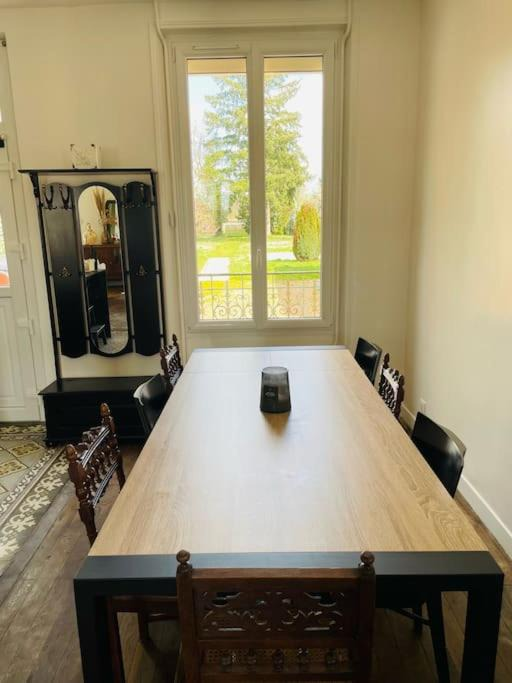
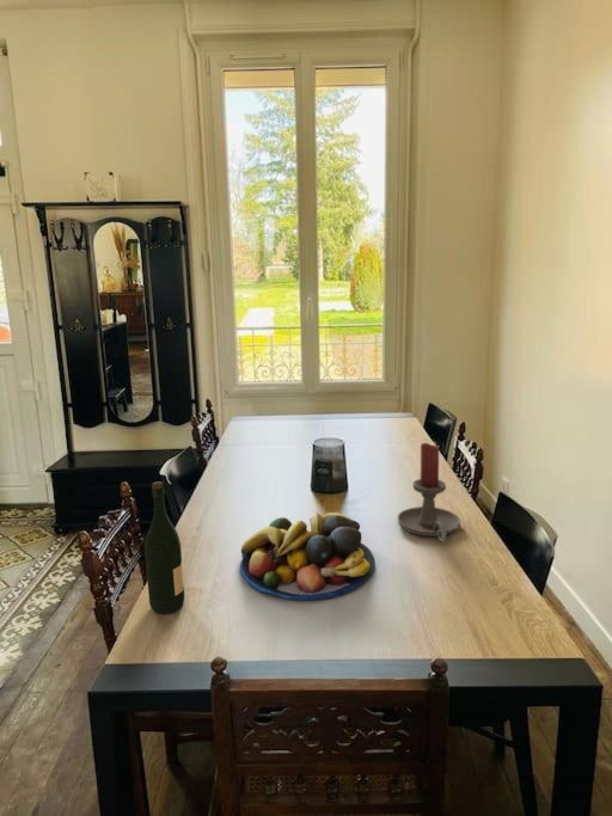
+ candle holder (432, 487)
+ wine bottle (163, 545)
+ fruit bowl (305, 541)
